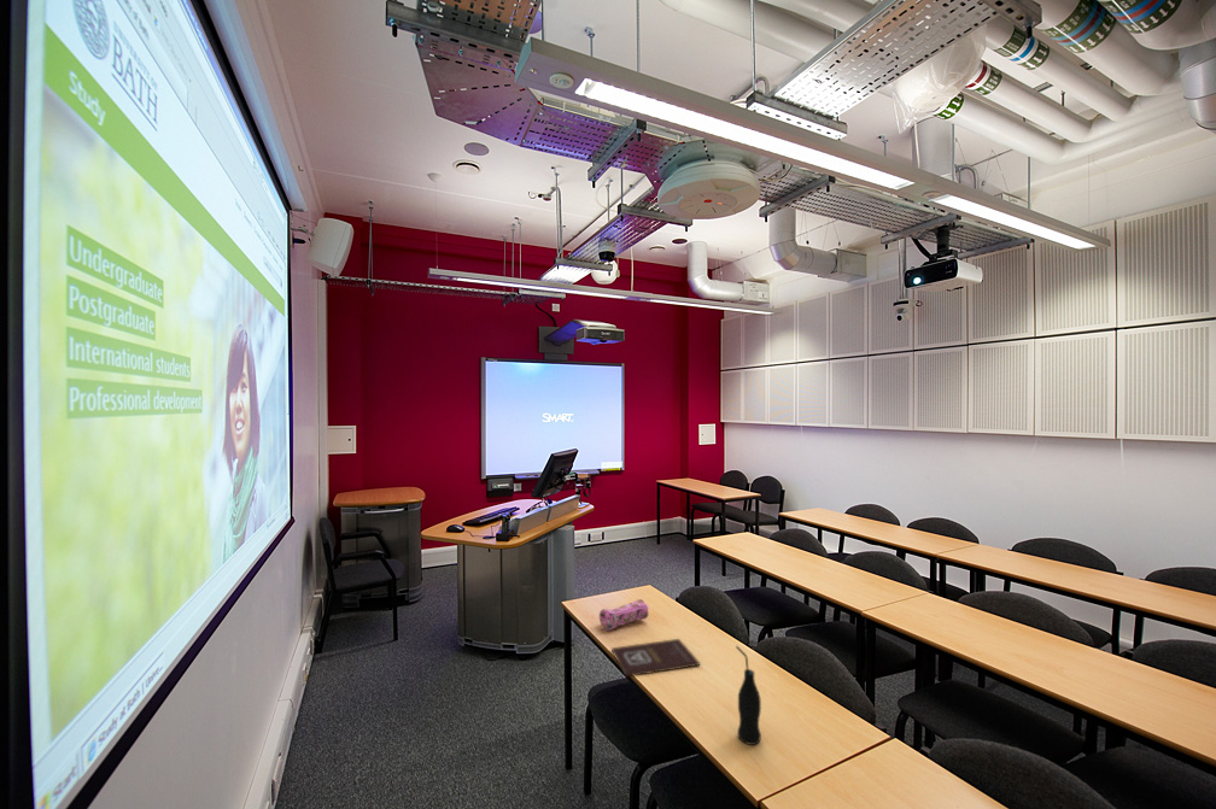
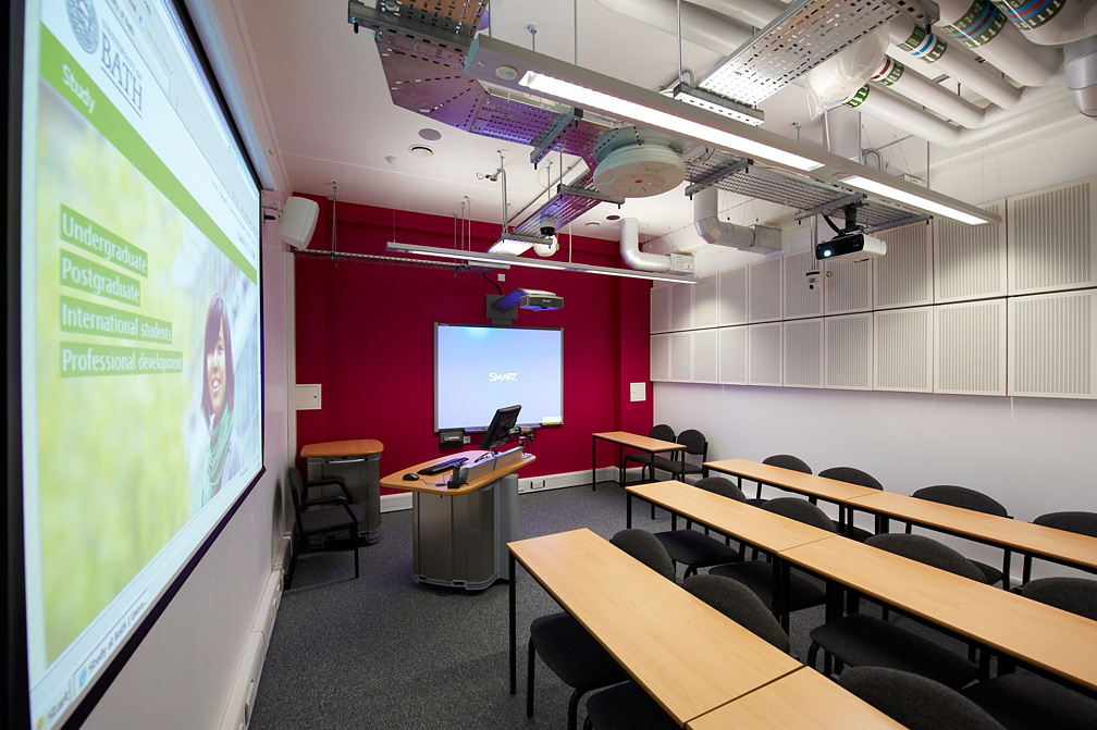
- pencil case (624, 614)
- book (654, 656)
- bottle (746, 693)
